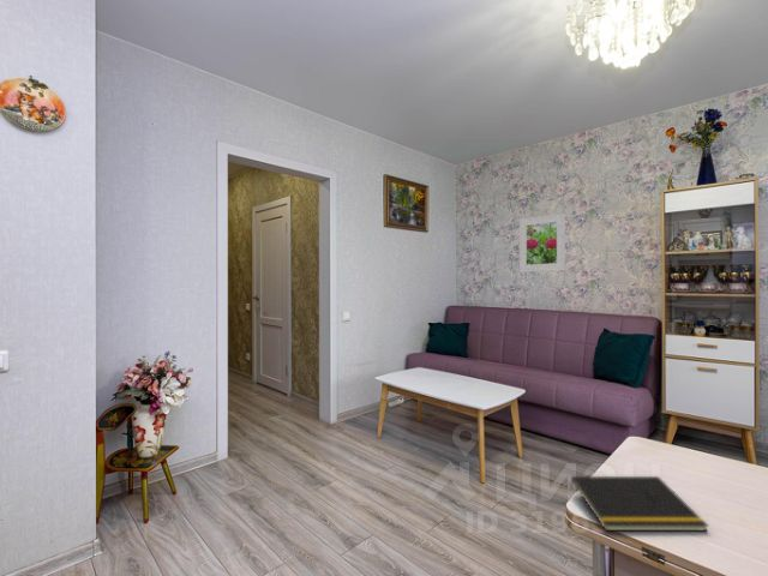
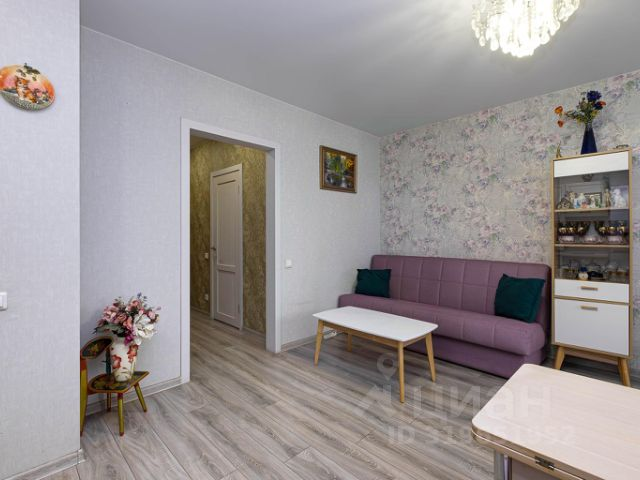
- notepad (634, 500)
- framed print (541, 244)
